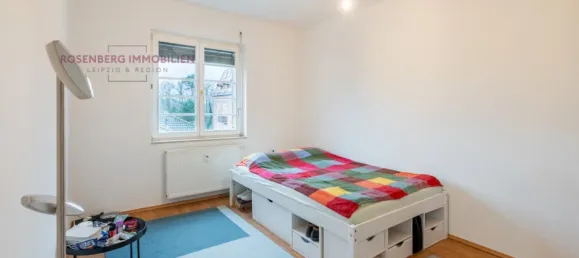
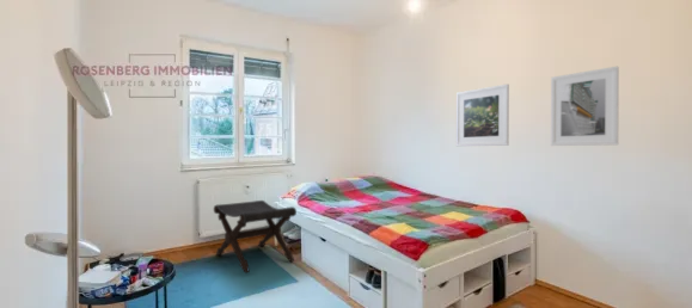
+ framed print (582, 109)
+ footstool (253, 232)
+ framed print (480, 117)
